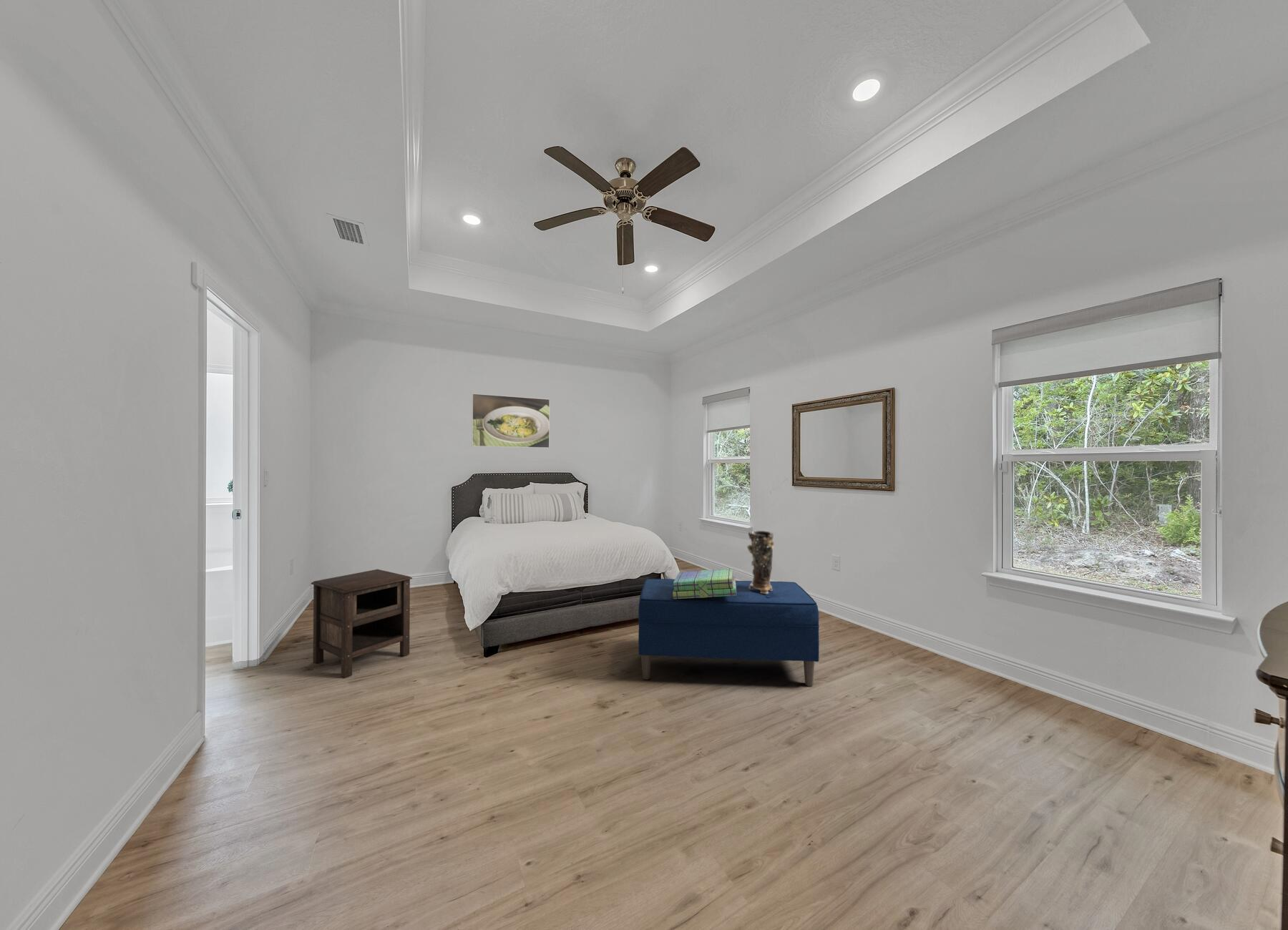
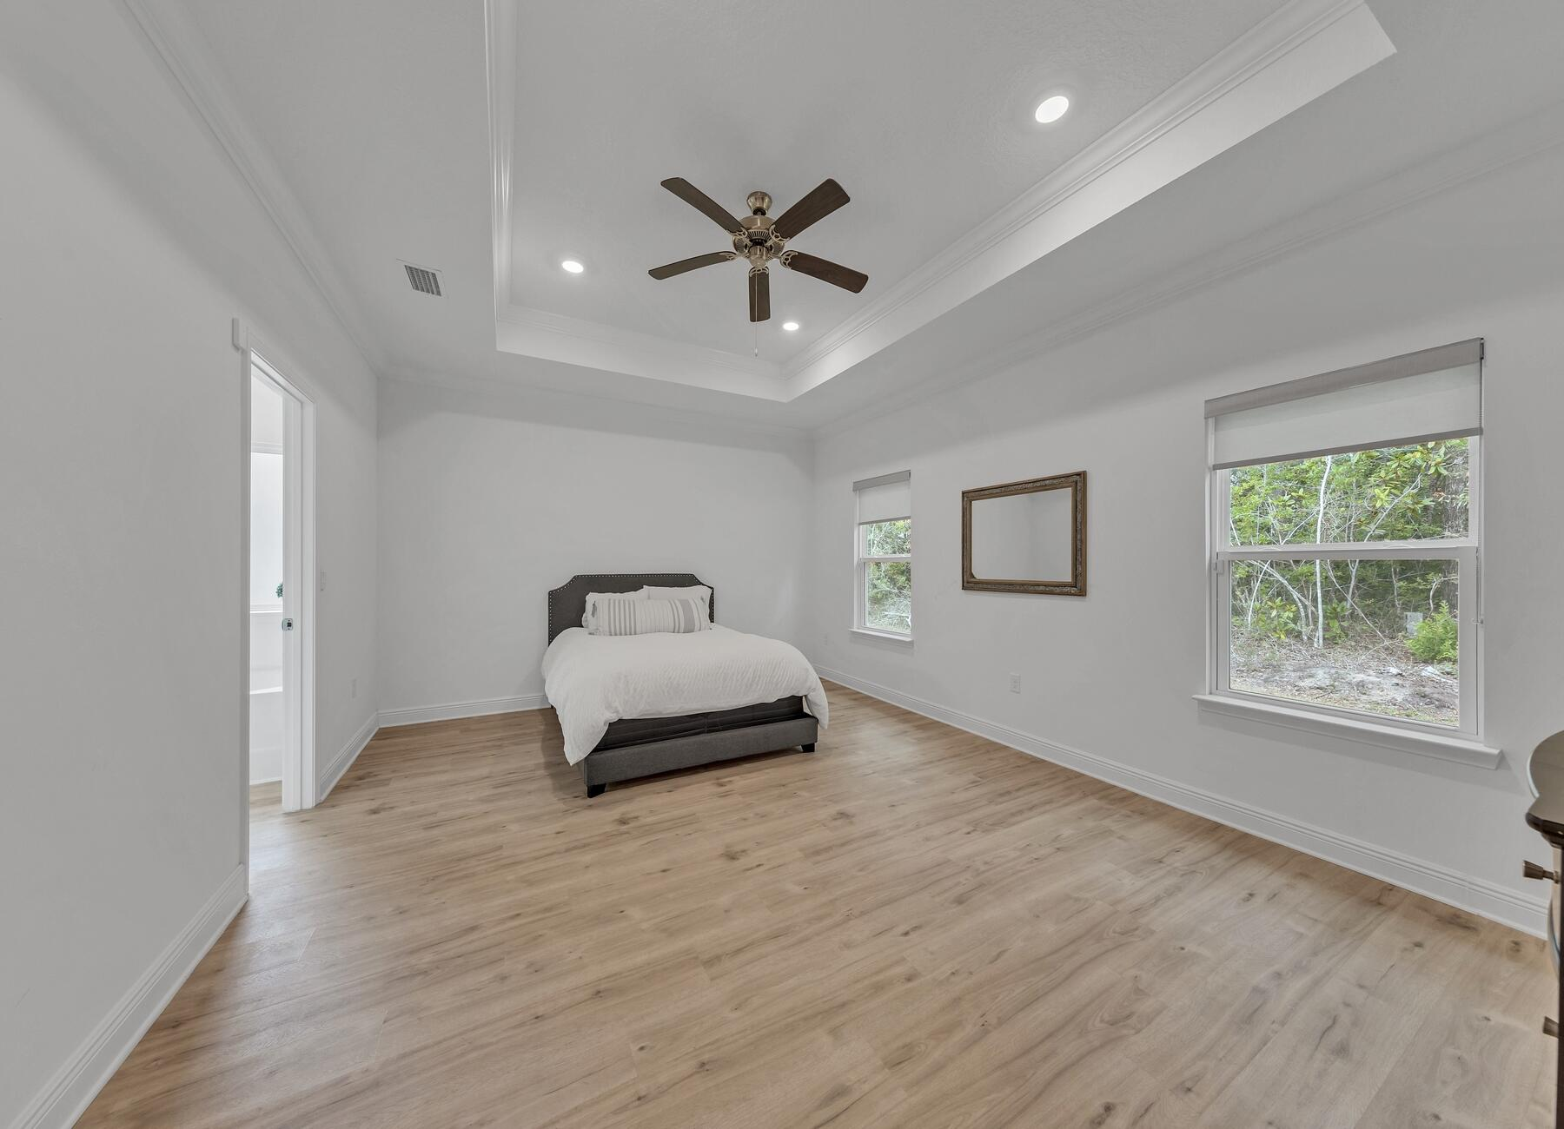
- nightstand (362, 618)
- decorative vase (759, 561)
- stack of books (706, 586)
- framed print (512, 421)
- bench (723, 628)
